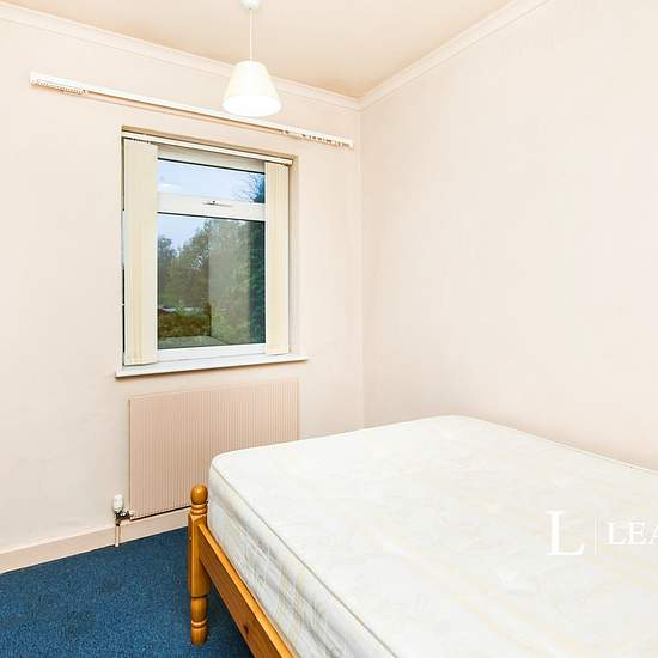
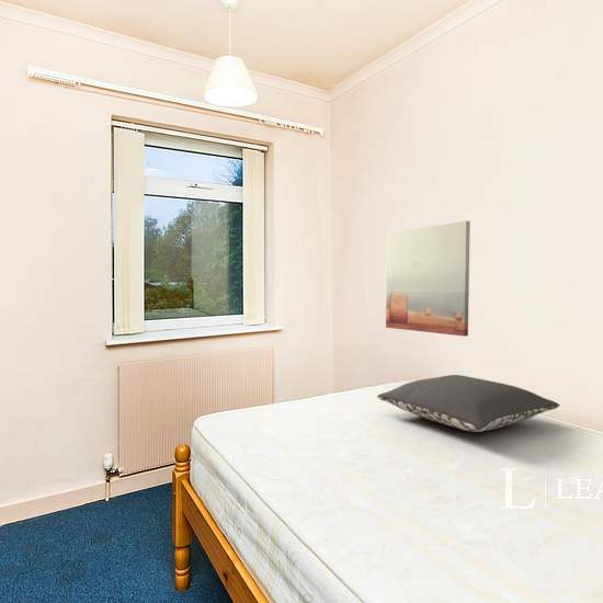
+ pillow (464, 400)
+ wall art (423, 280)
